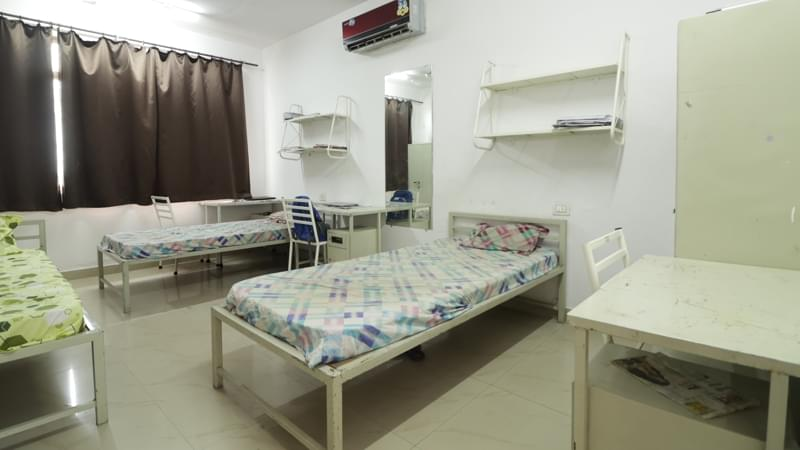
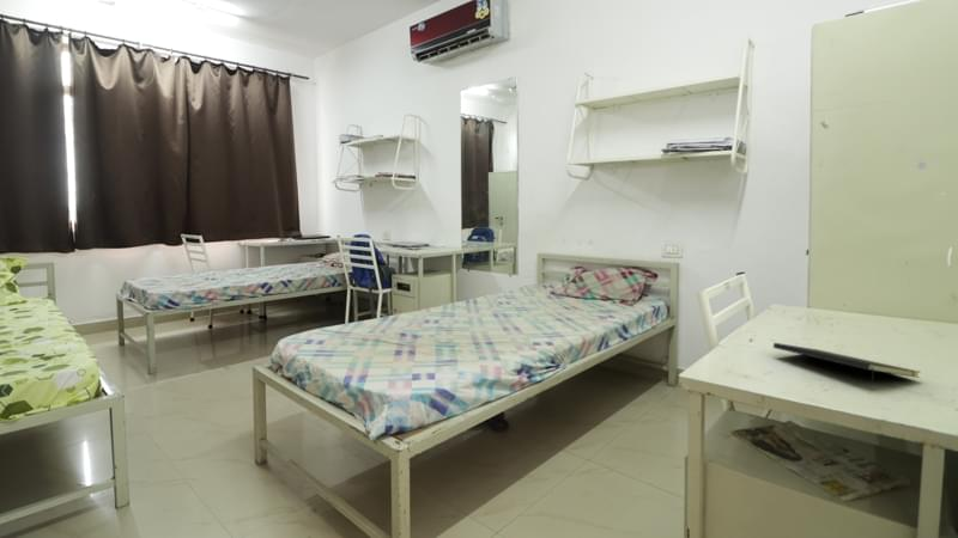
+ notepad (841, 359)
